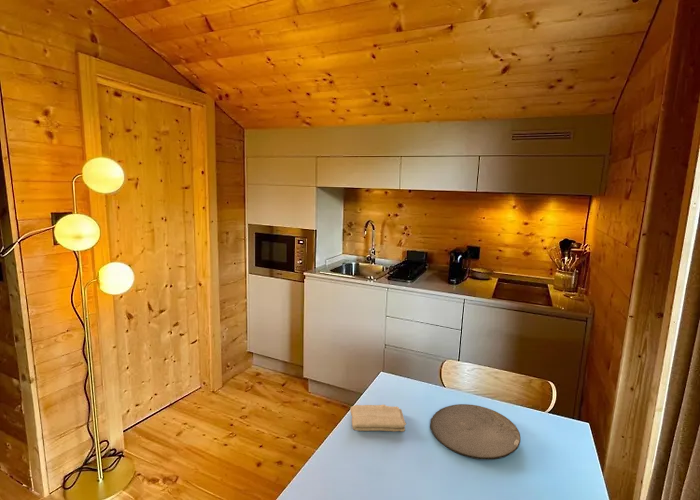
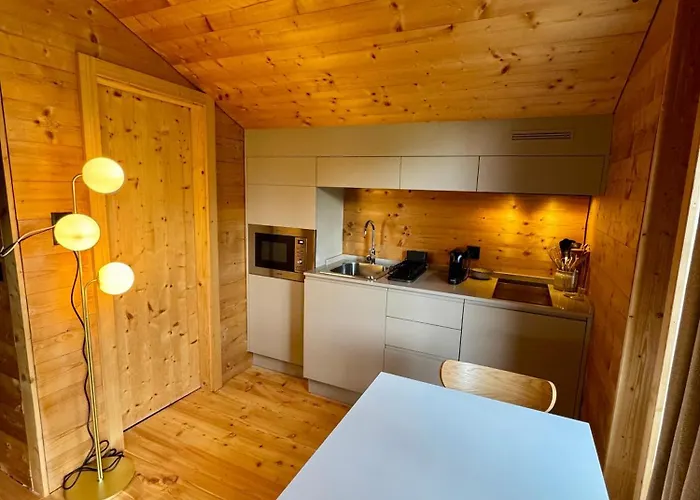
- plate (473, 429)
- washcloth (377, 417)
